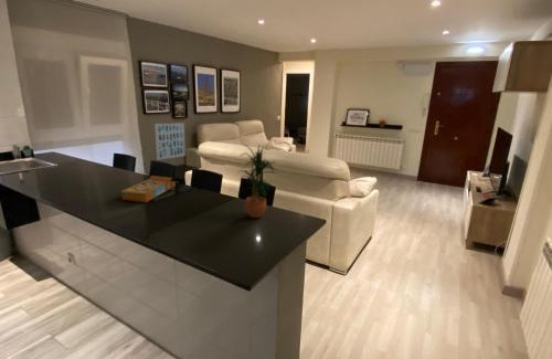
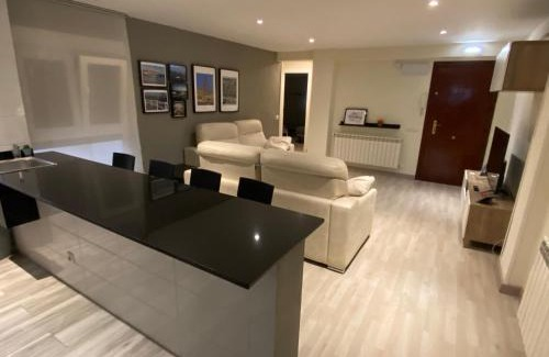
- wall art (170, 140)
- potted plant (259, 181)
- cereal box (149, 188)
